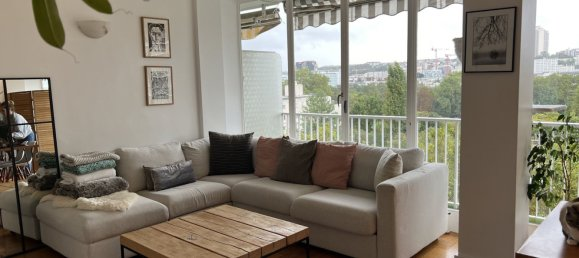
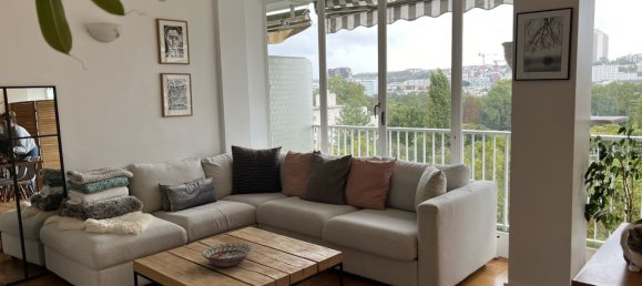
+ decorative bowl (227, 256)
